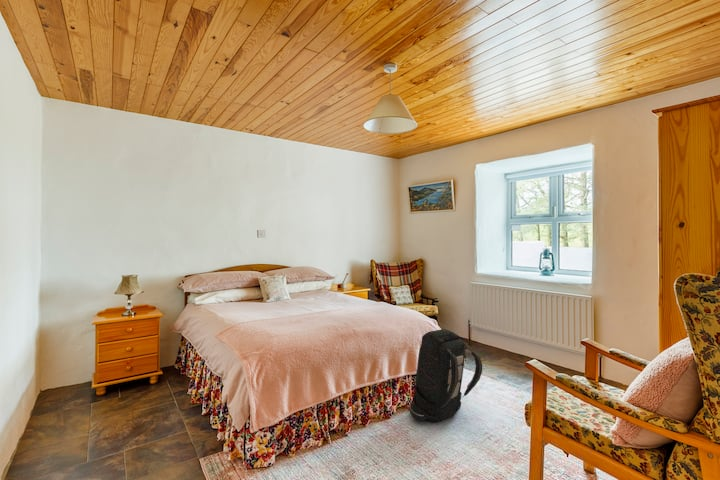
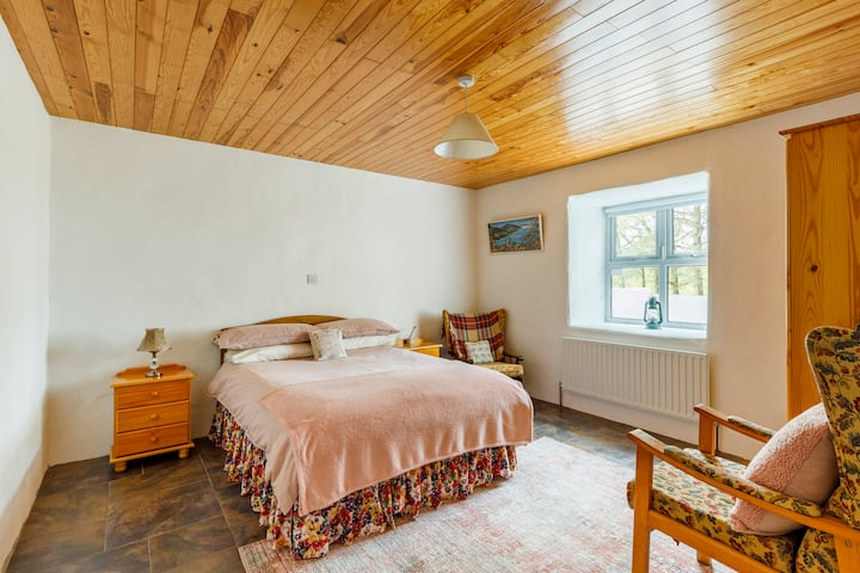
- backpack (444, 375)
